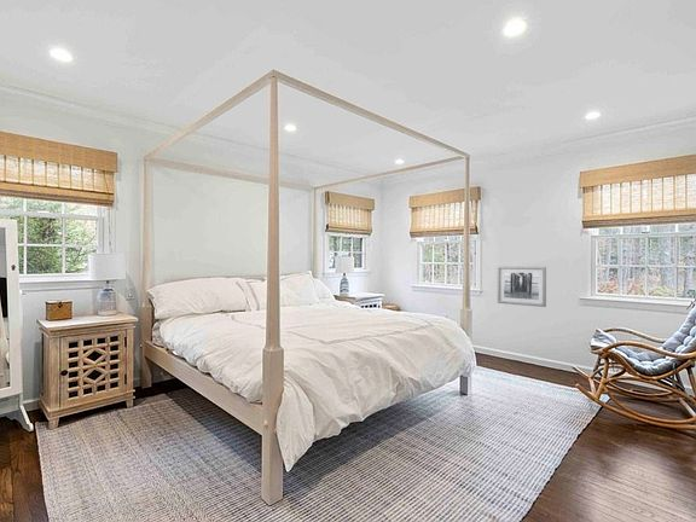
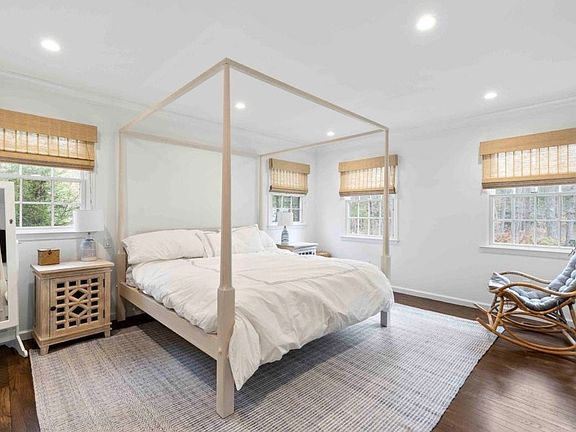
- wall art (520, 285)
